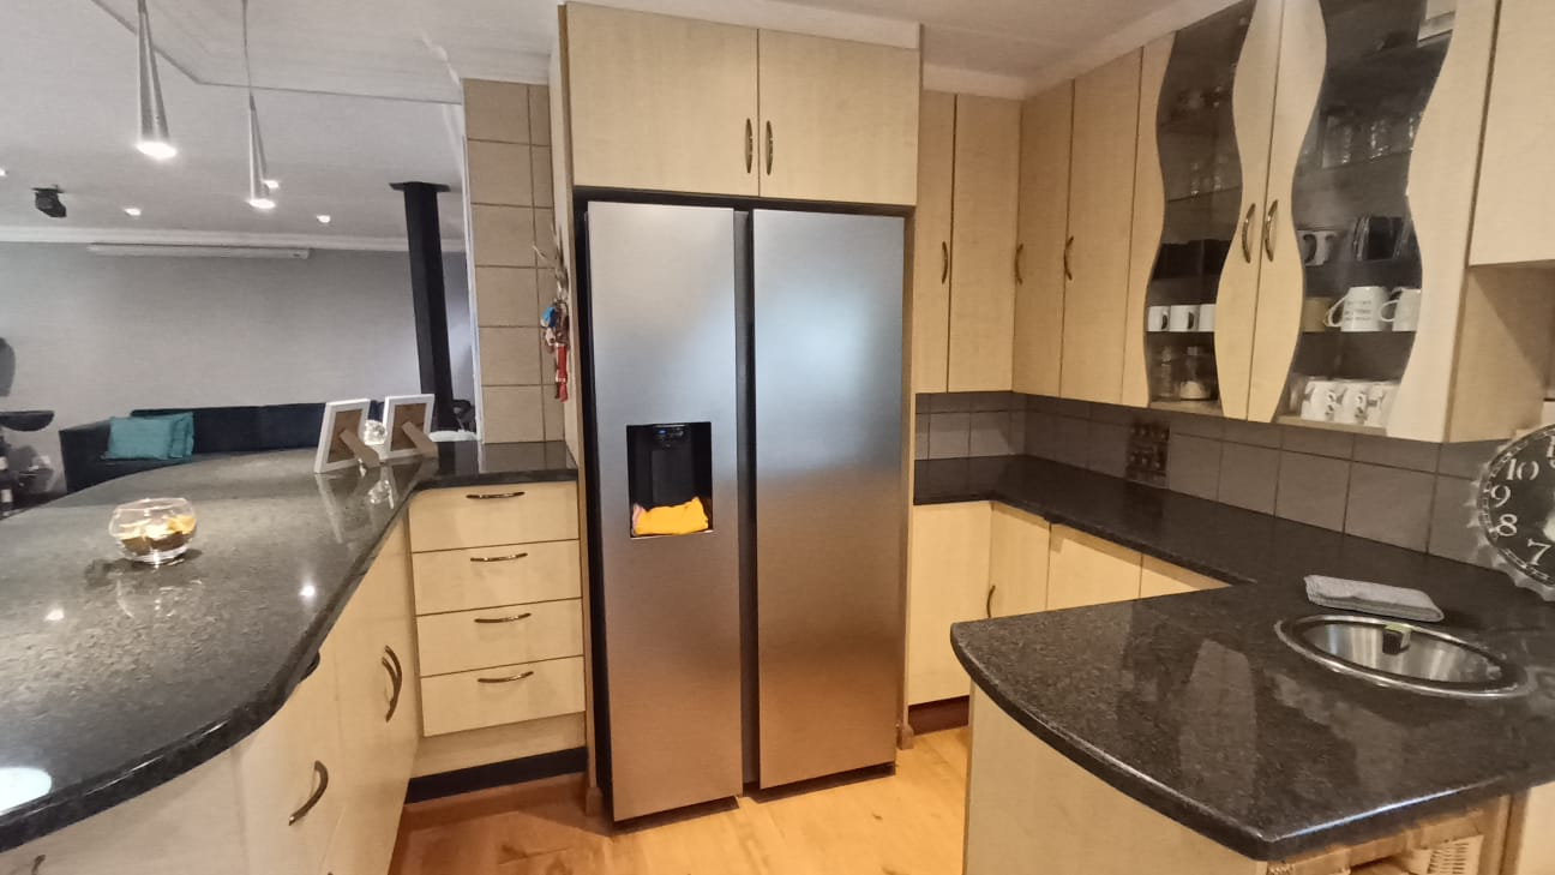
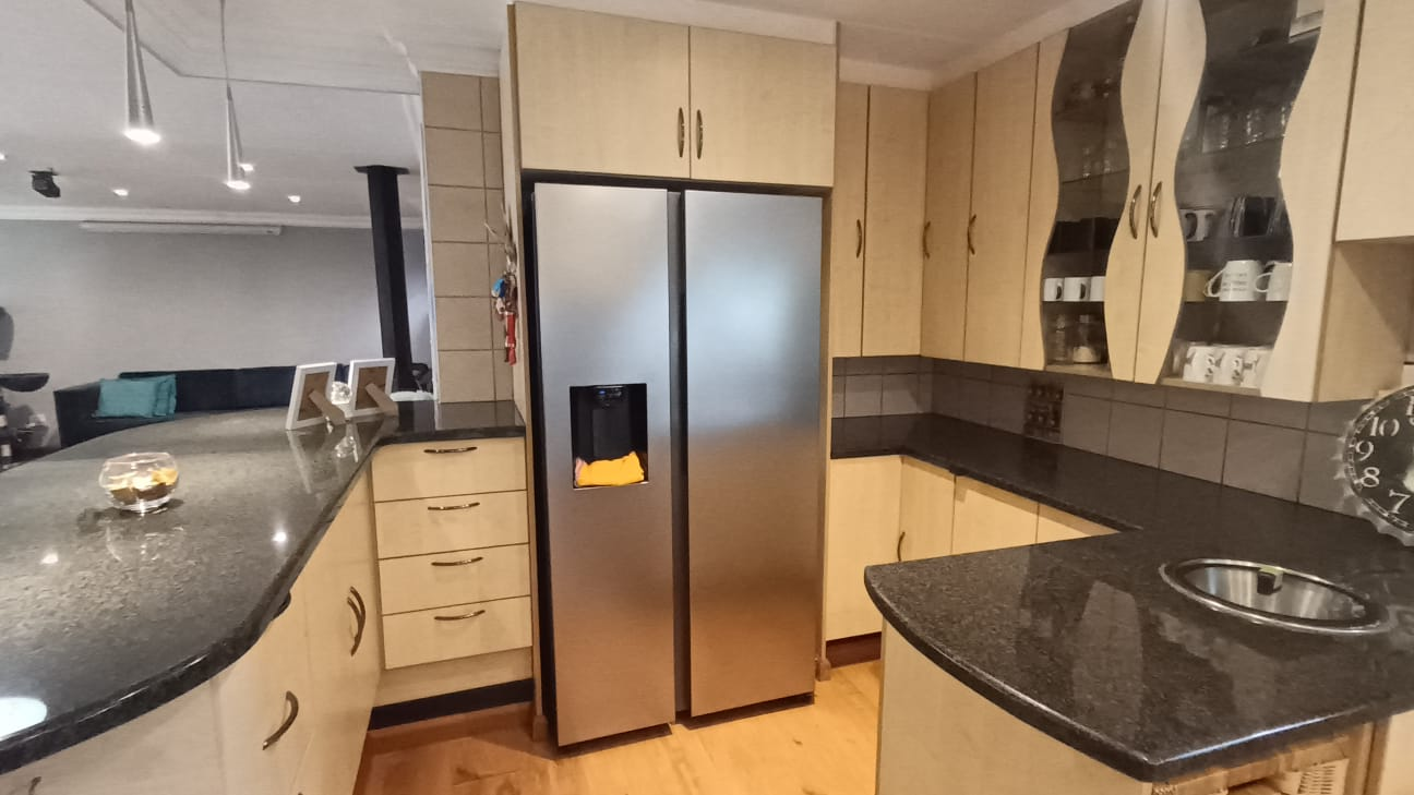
- washcloth (1368, 595)
